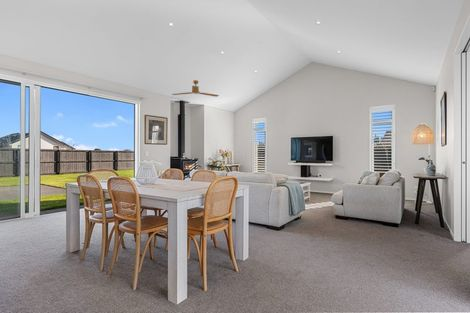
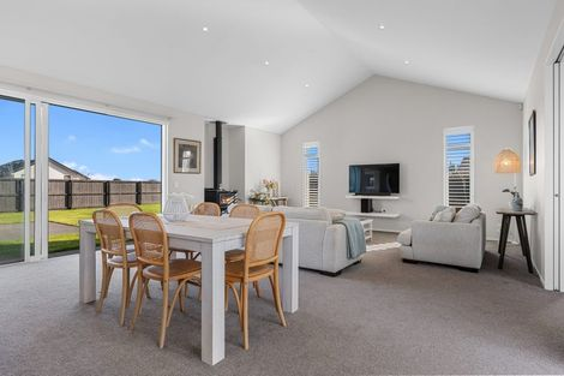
- ceiling fan (195, 85)
